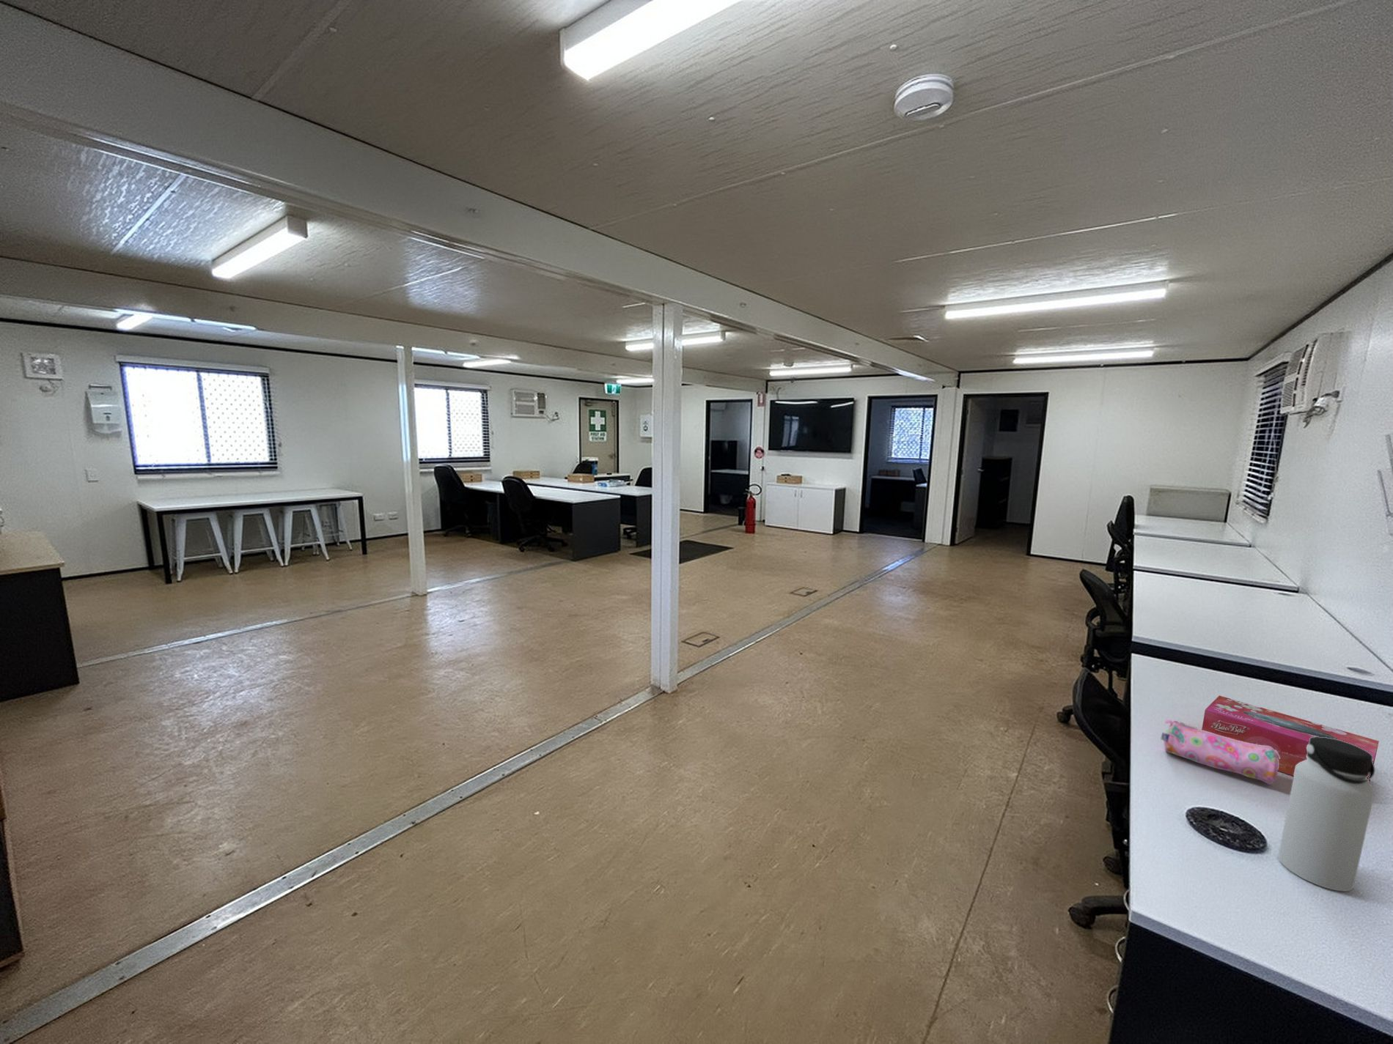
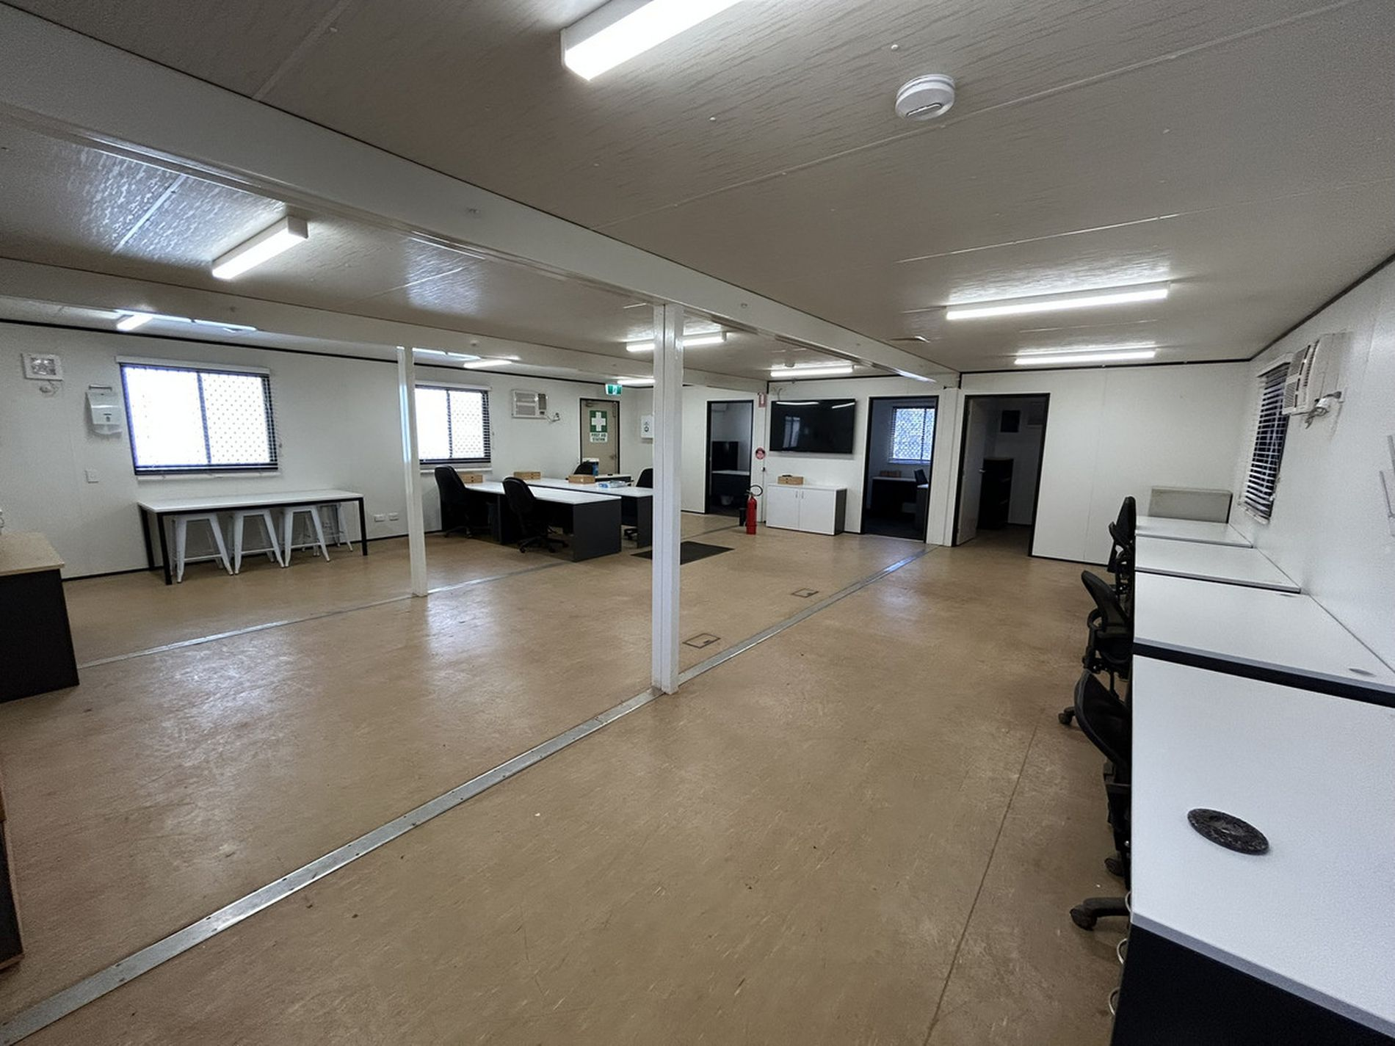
- pencil case (1218, 749)
- water bottle (1327, 809)
- tissue box (1283, 742)
